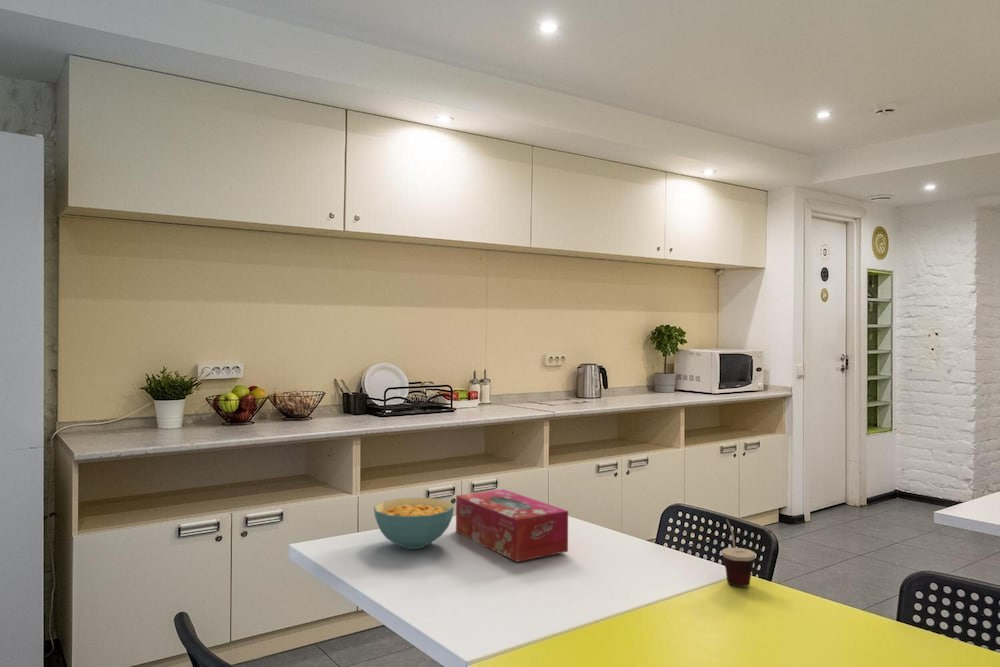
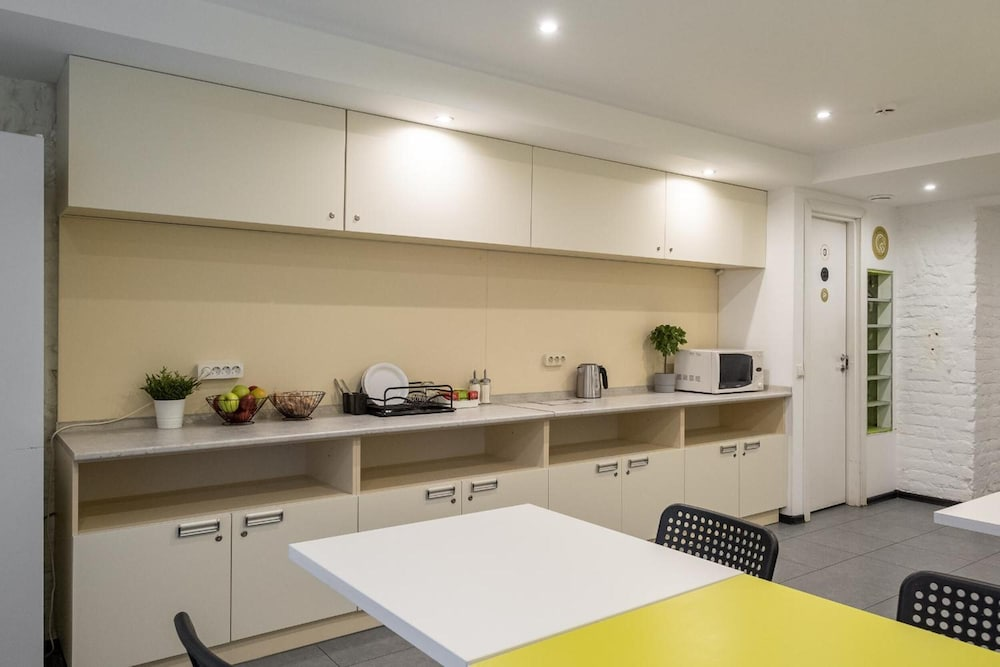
- cup (734, 552)
- cereal bowl (413, 526)
- tissue box (509, 522)
